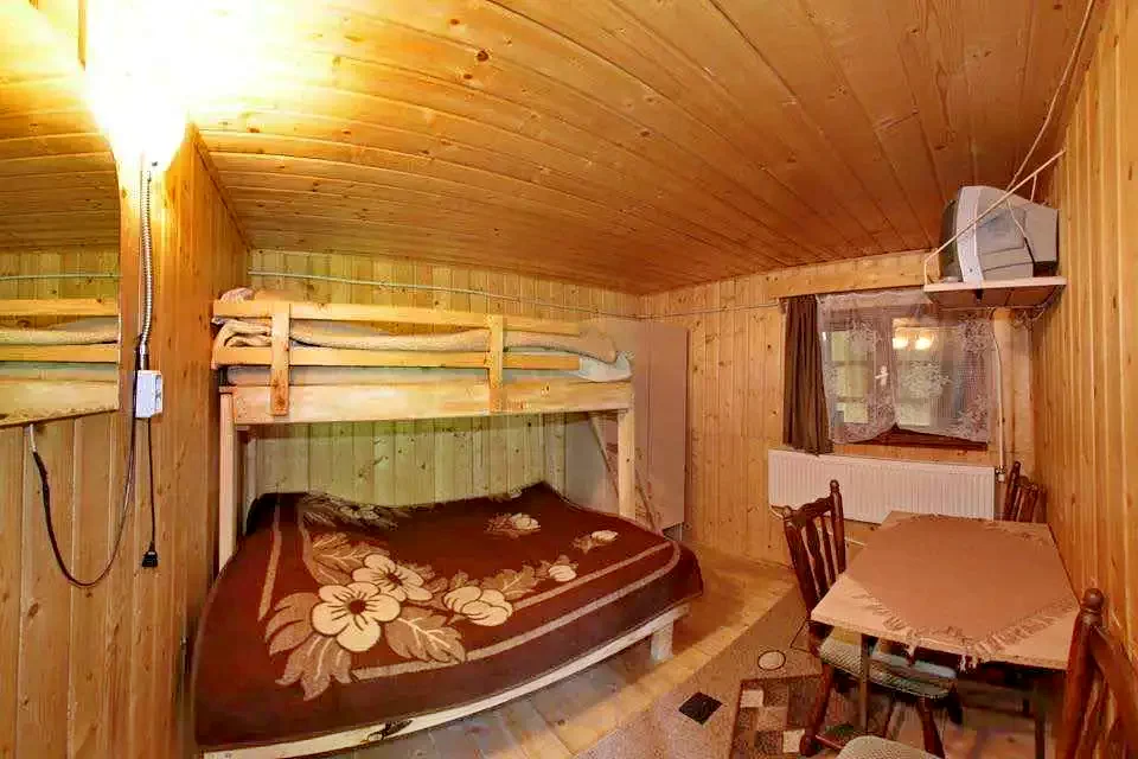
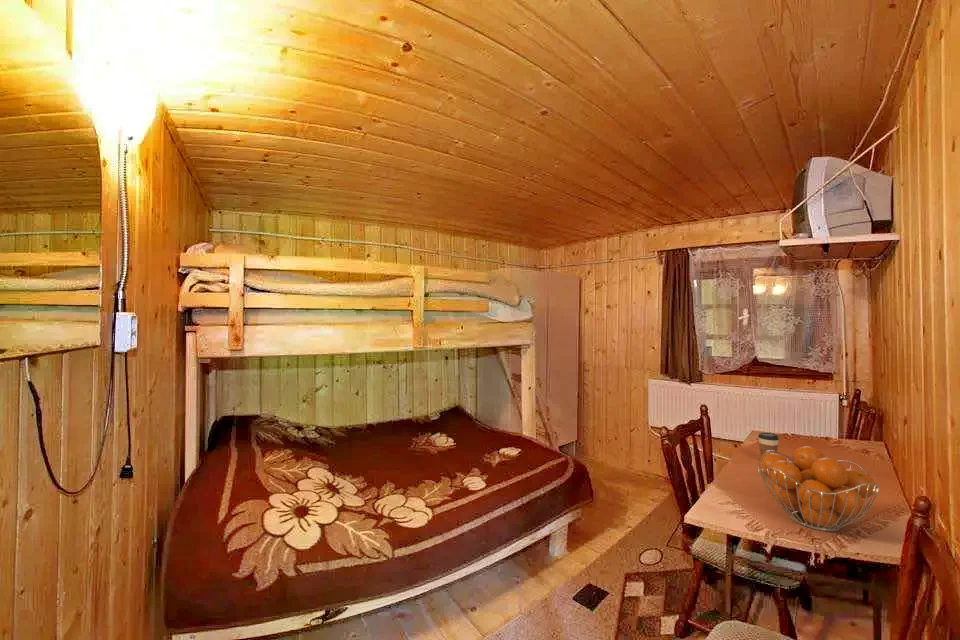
+ fruit basket (814, 486)
+ coffee cup (768, 447)
